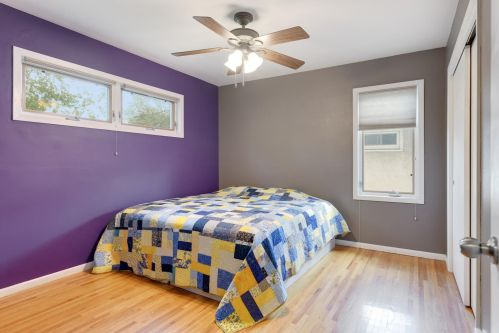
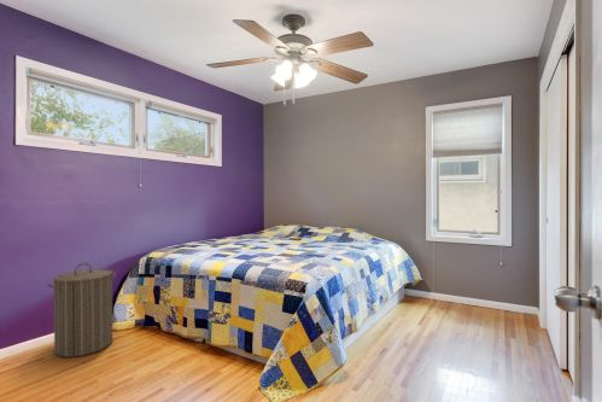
+ laundry hamper (83, 304)
